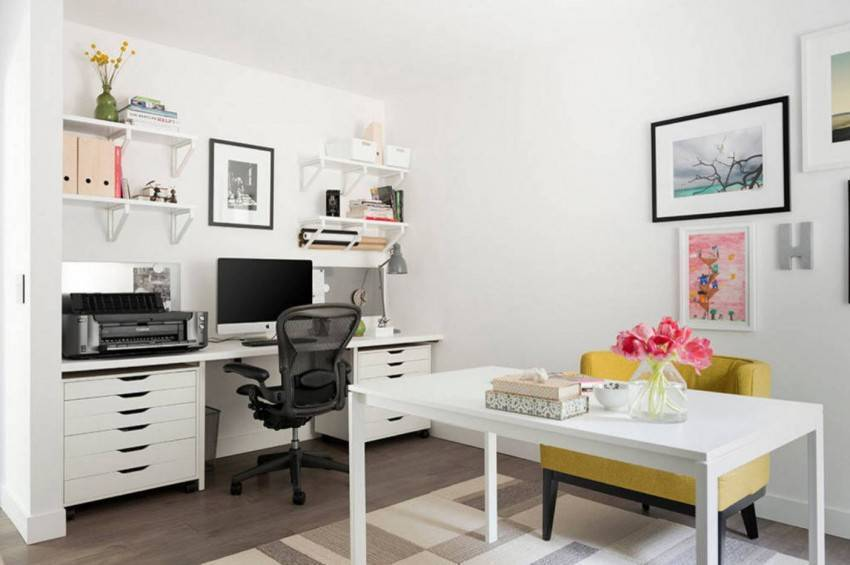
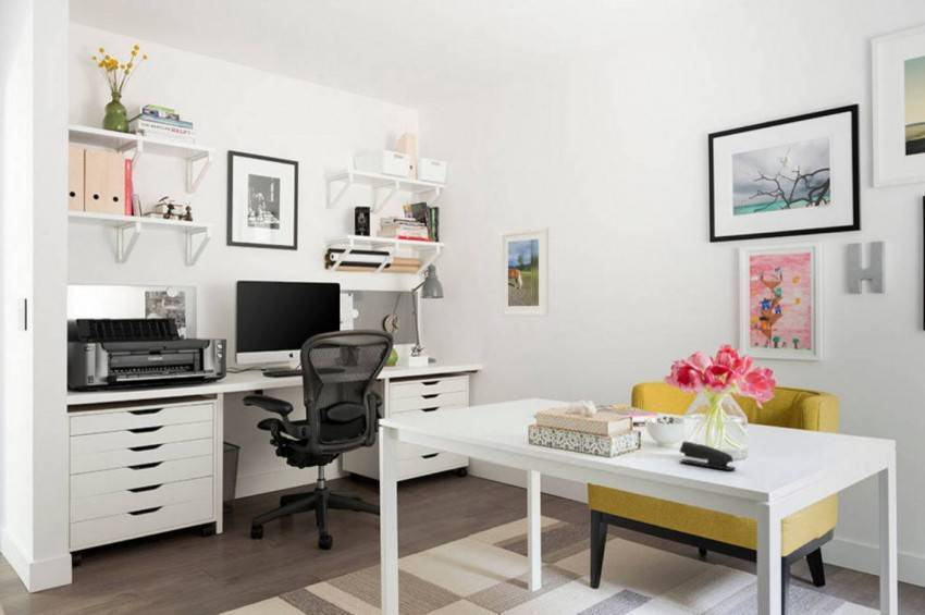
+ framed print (523, 273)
+ stapler (706, 455)
